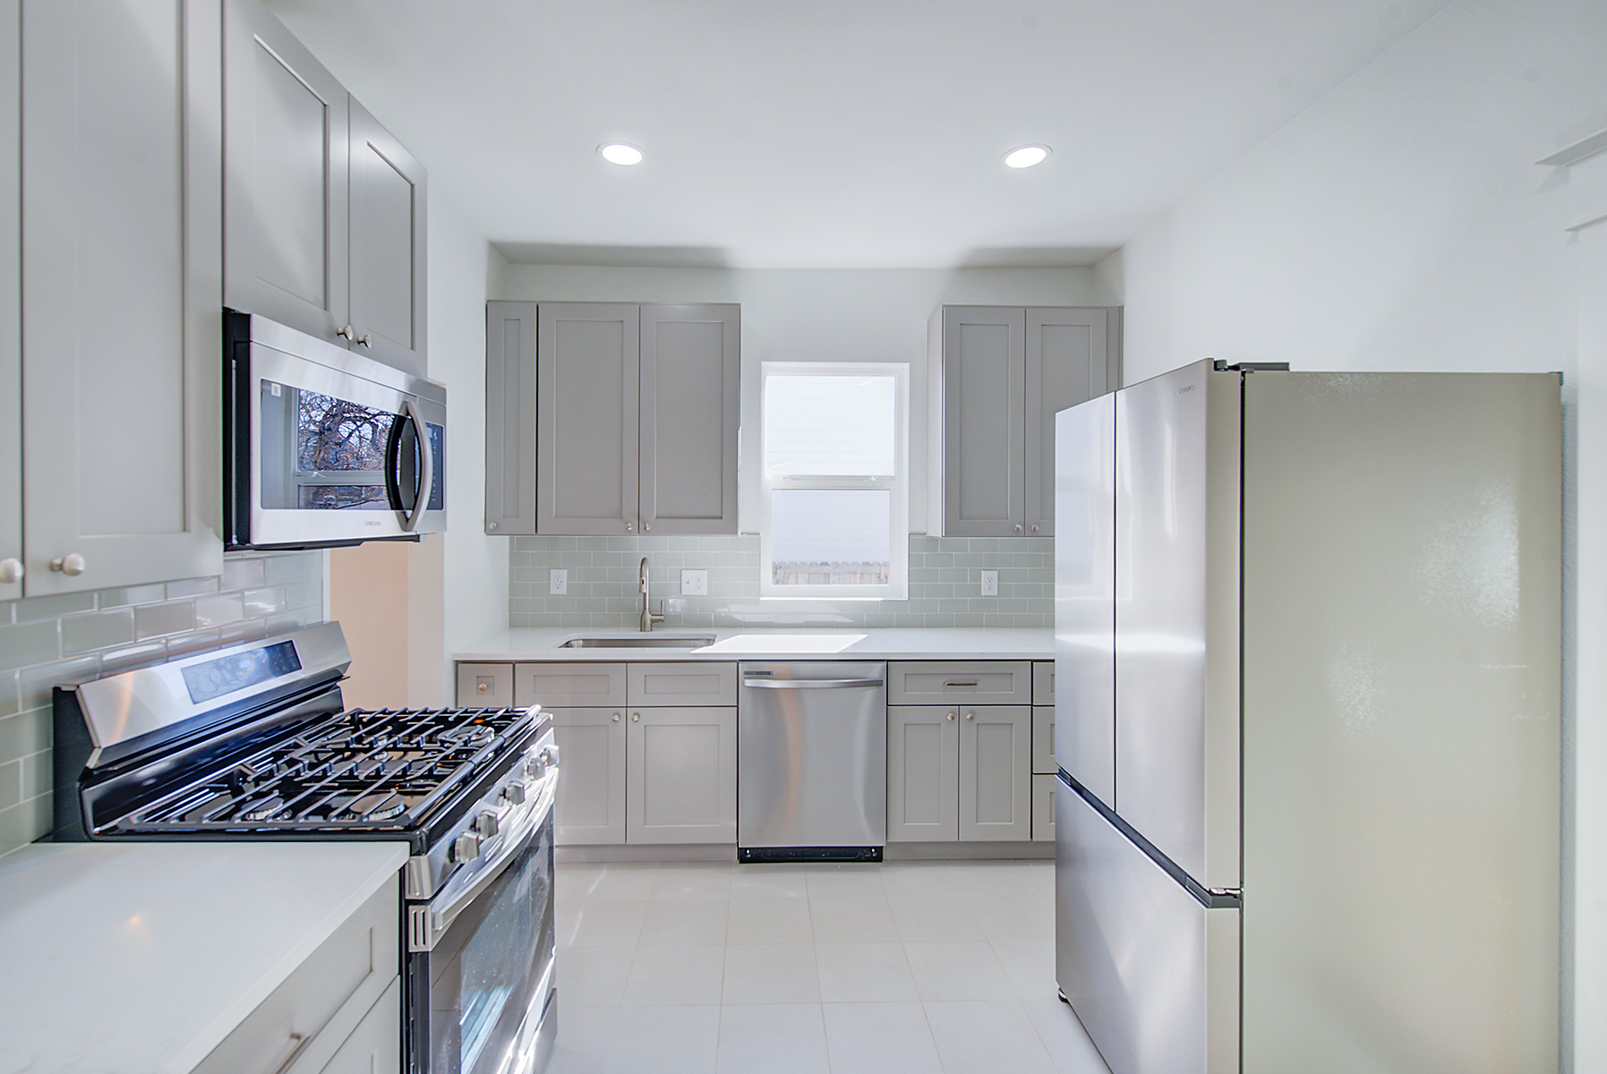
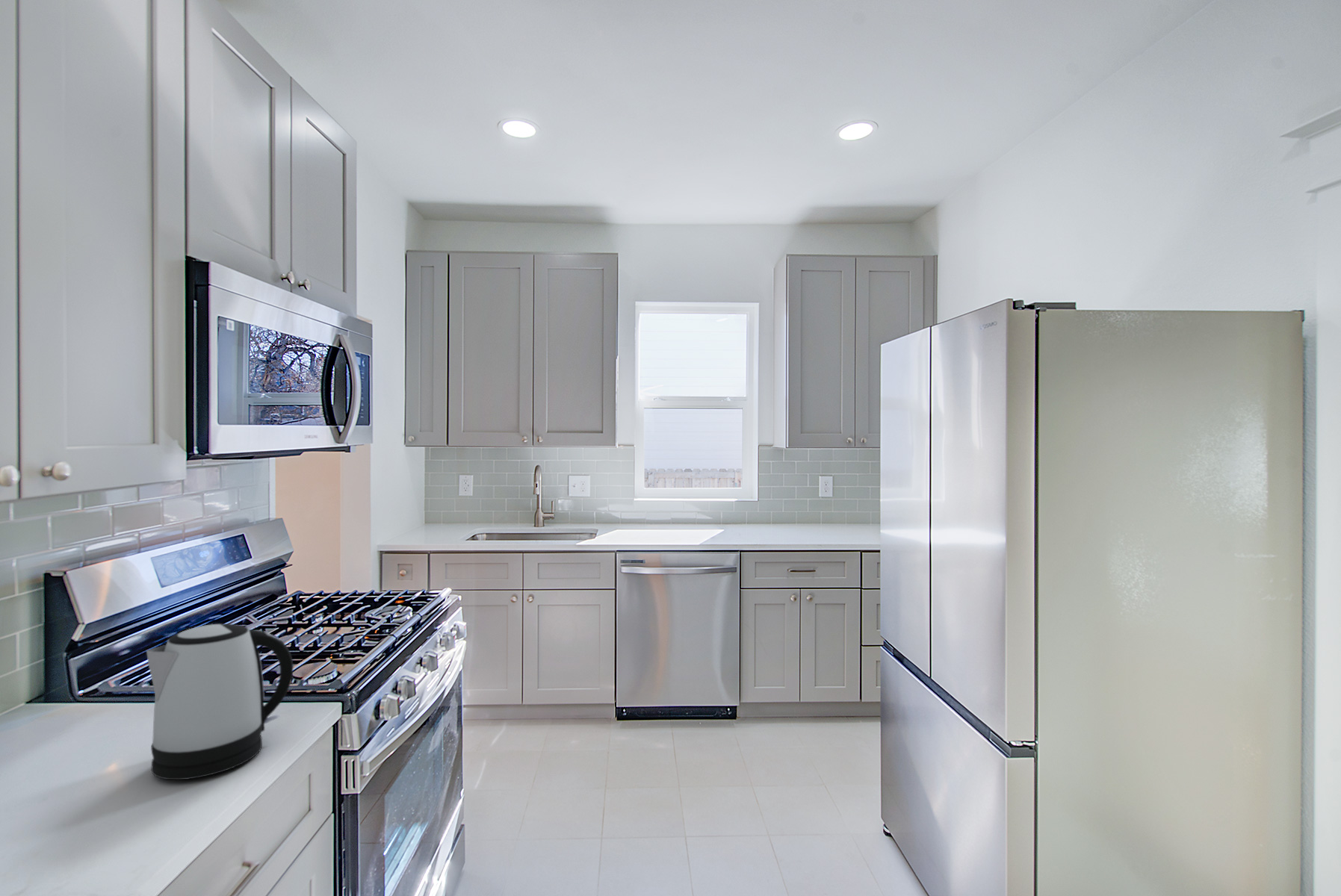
+ kettle (224, 689)
